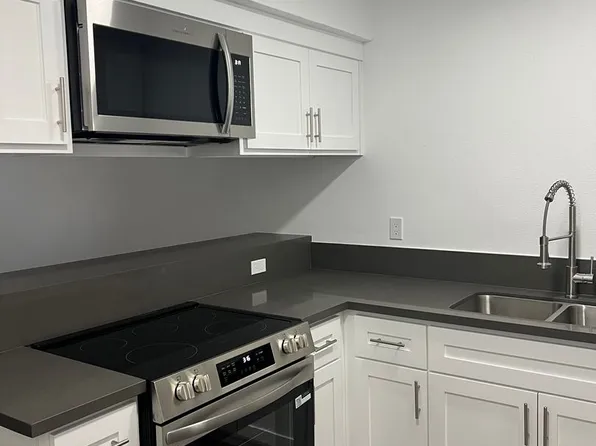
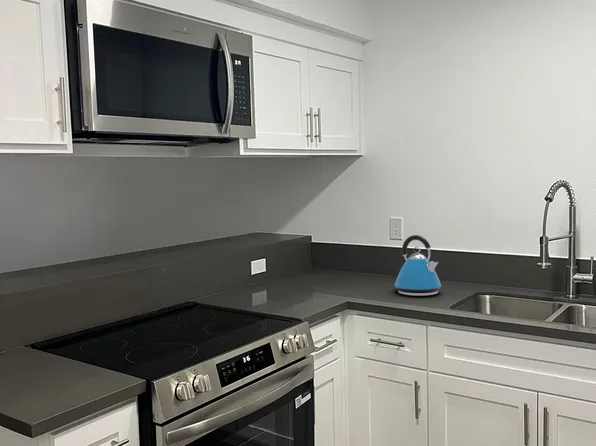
+ kettle (416, 263)
